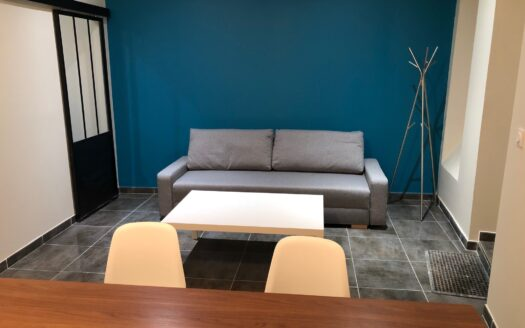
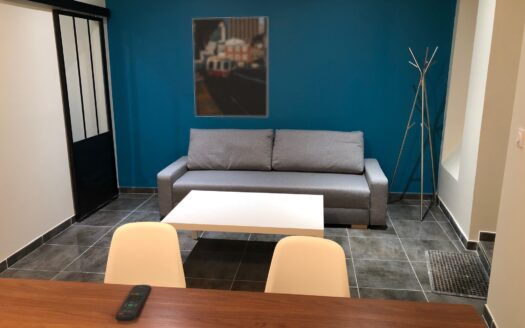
+ remote control (134, 301)
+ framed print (230, 68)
